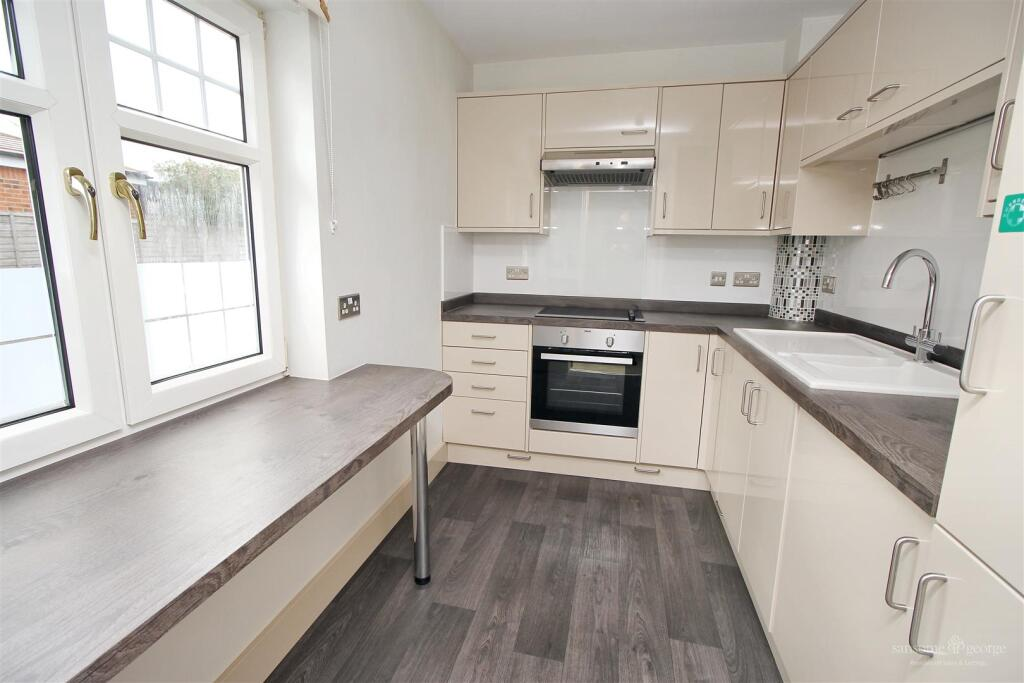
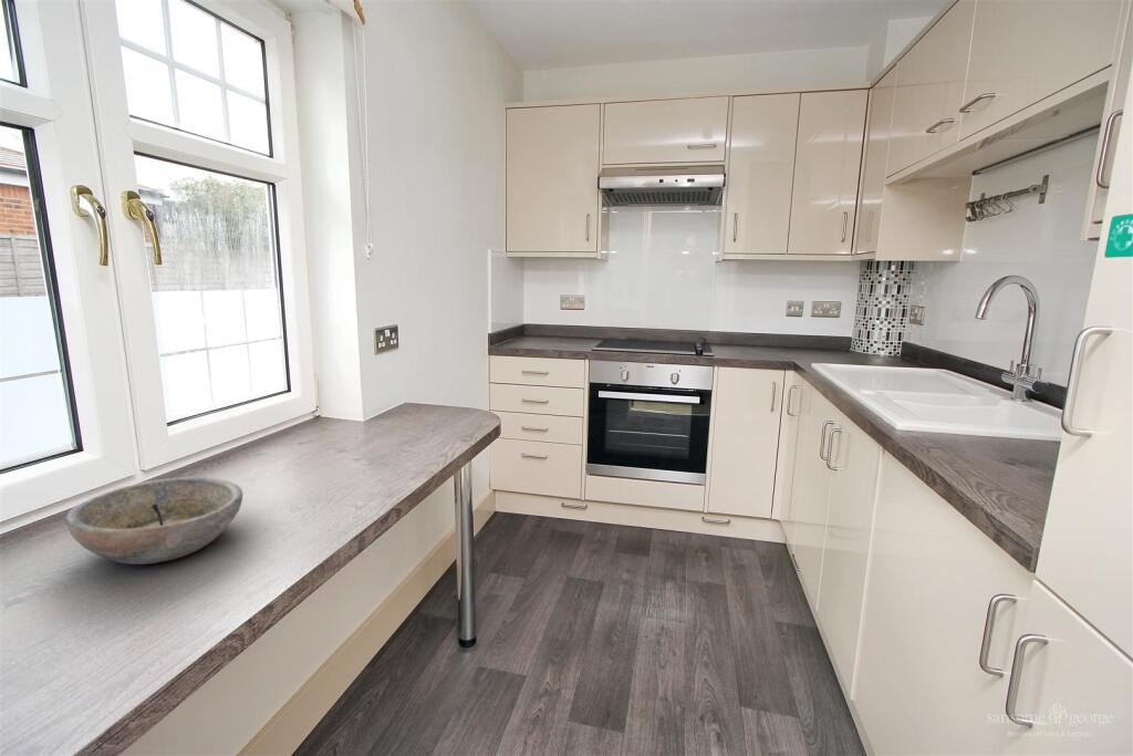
+ bowl (163, 522)
